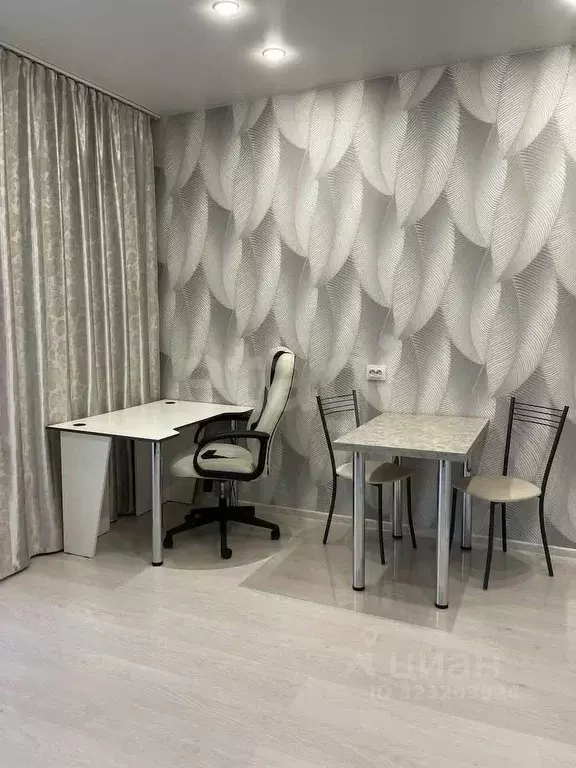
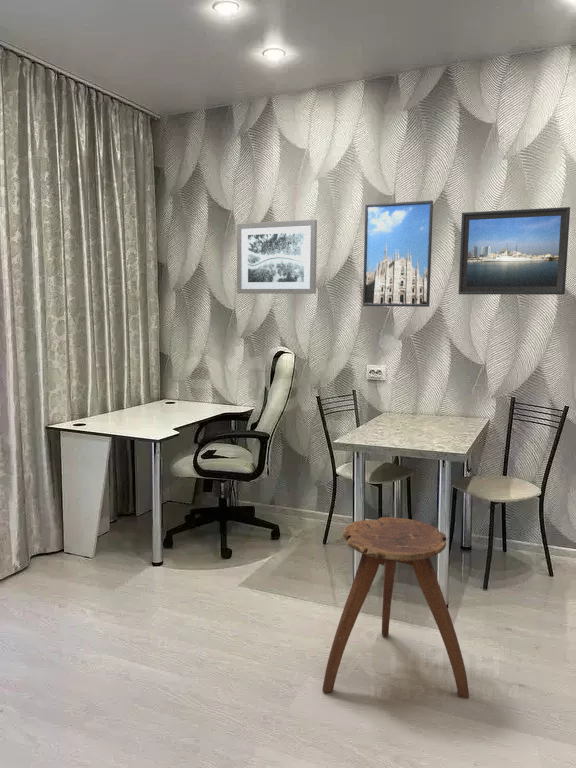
+ wall art (275, 258)
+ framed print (397, 255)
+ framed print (512, 252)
+ stool (391, 598)
